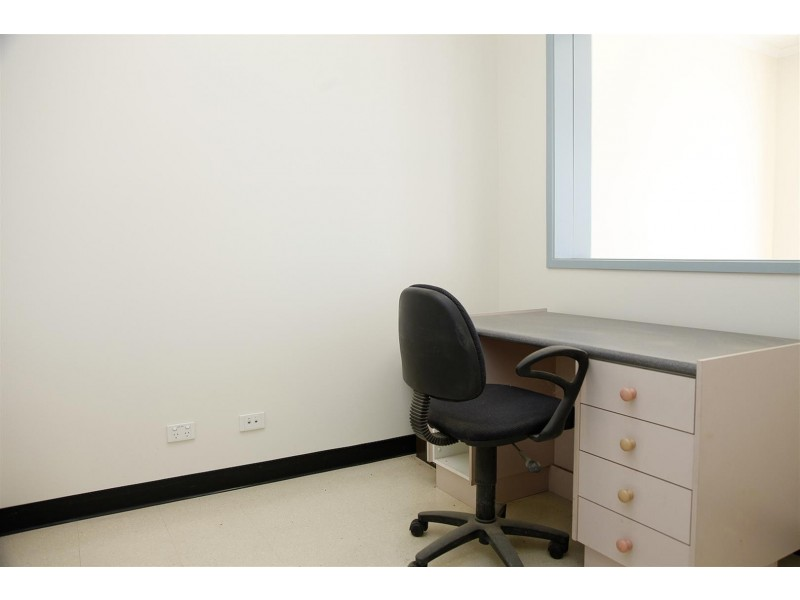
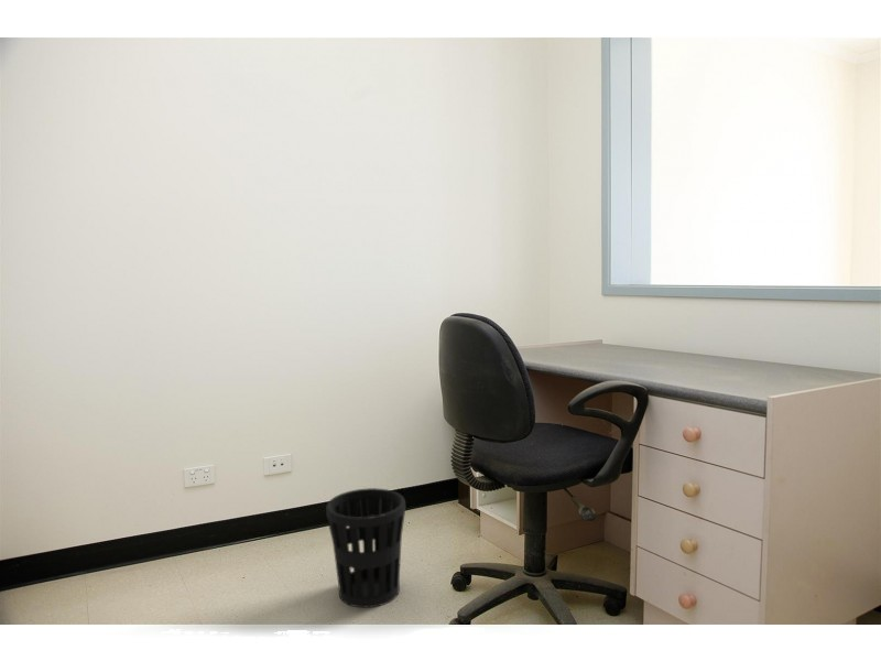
+ wastebasket (367, 546)
